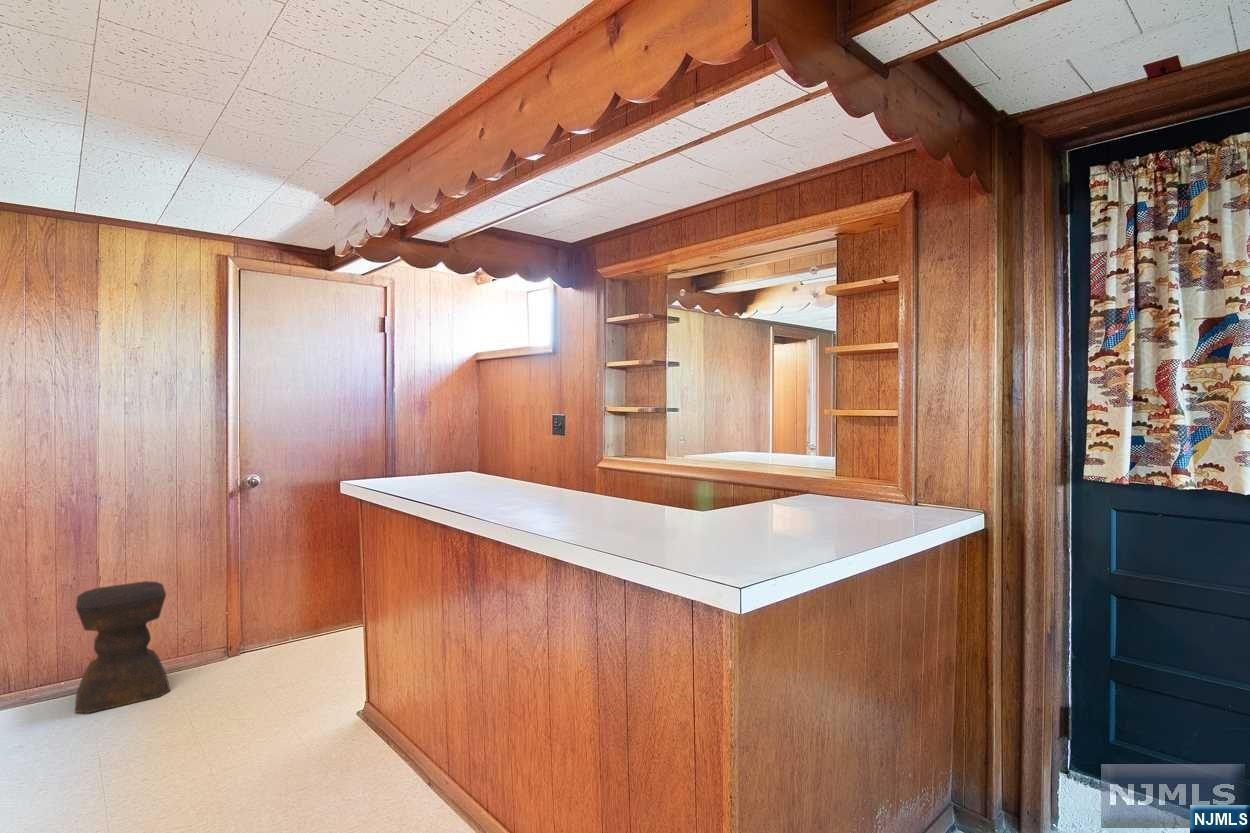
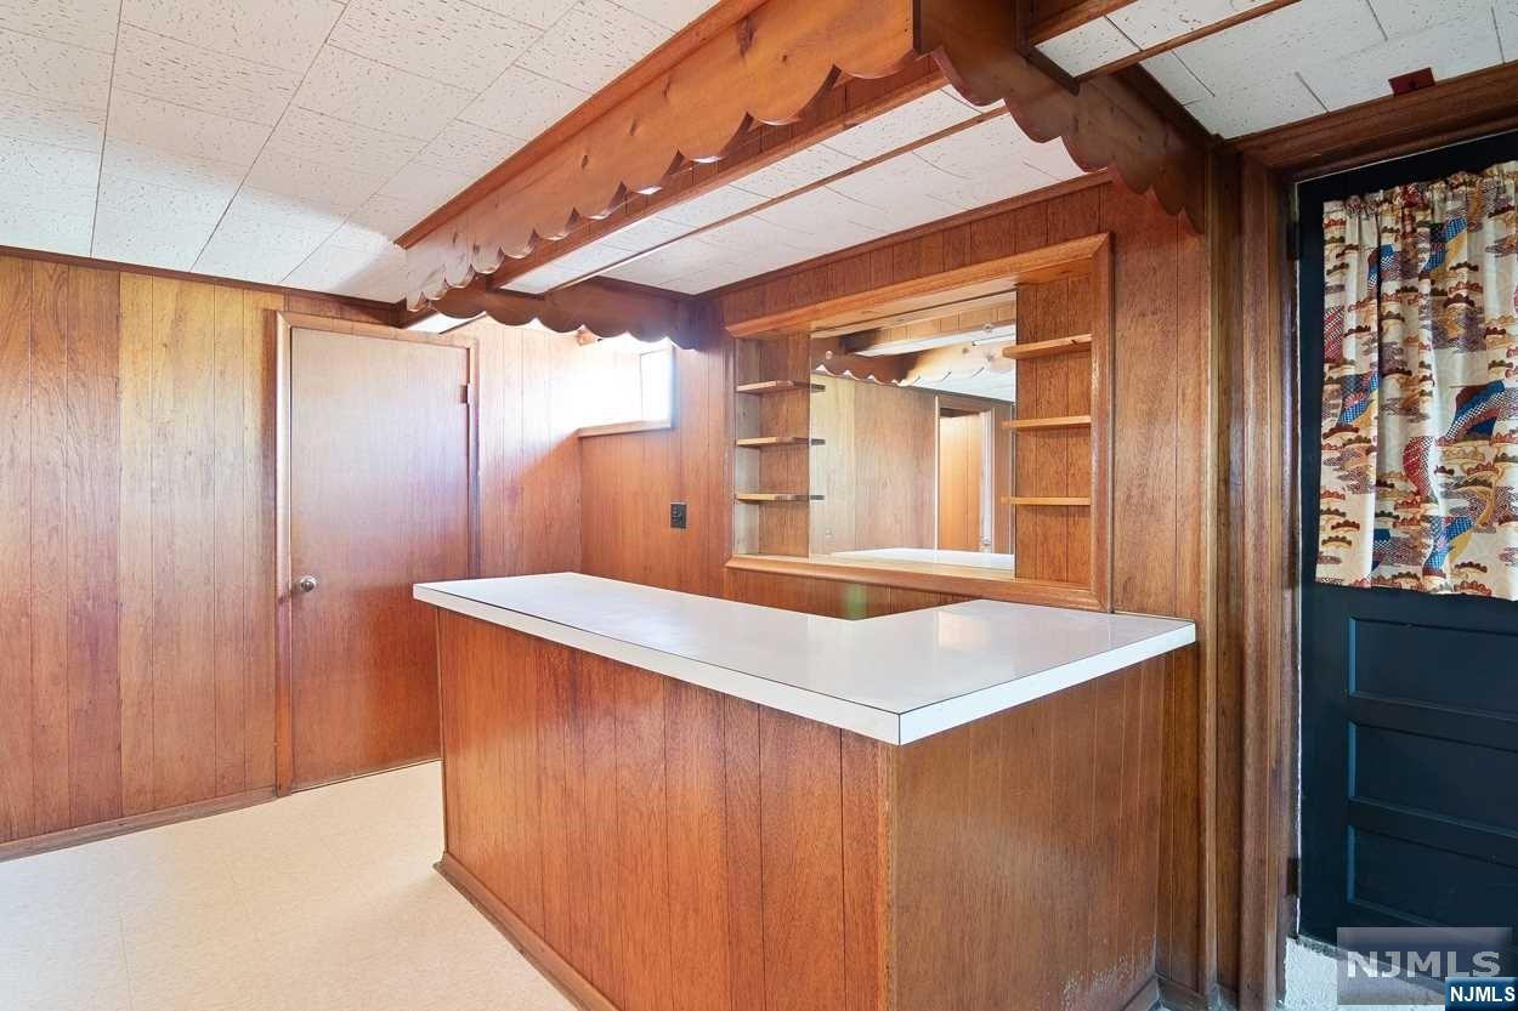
- stool (122, 641)
